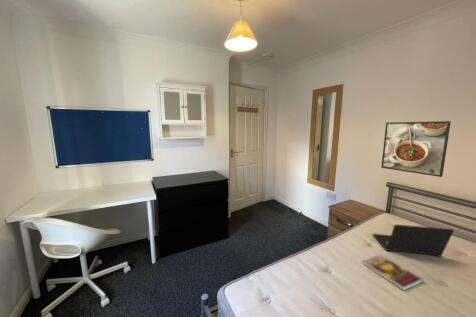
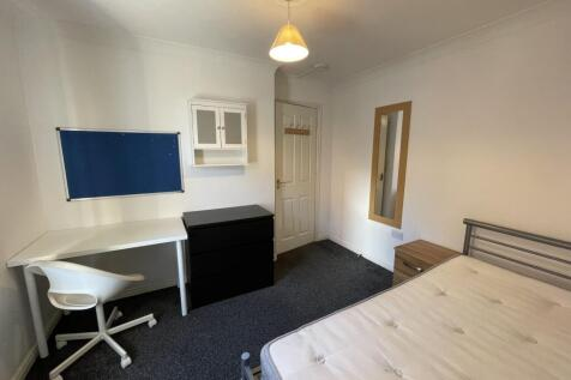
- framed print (411, 147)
- book (391, 270)
- laptop (408, 232)
